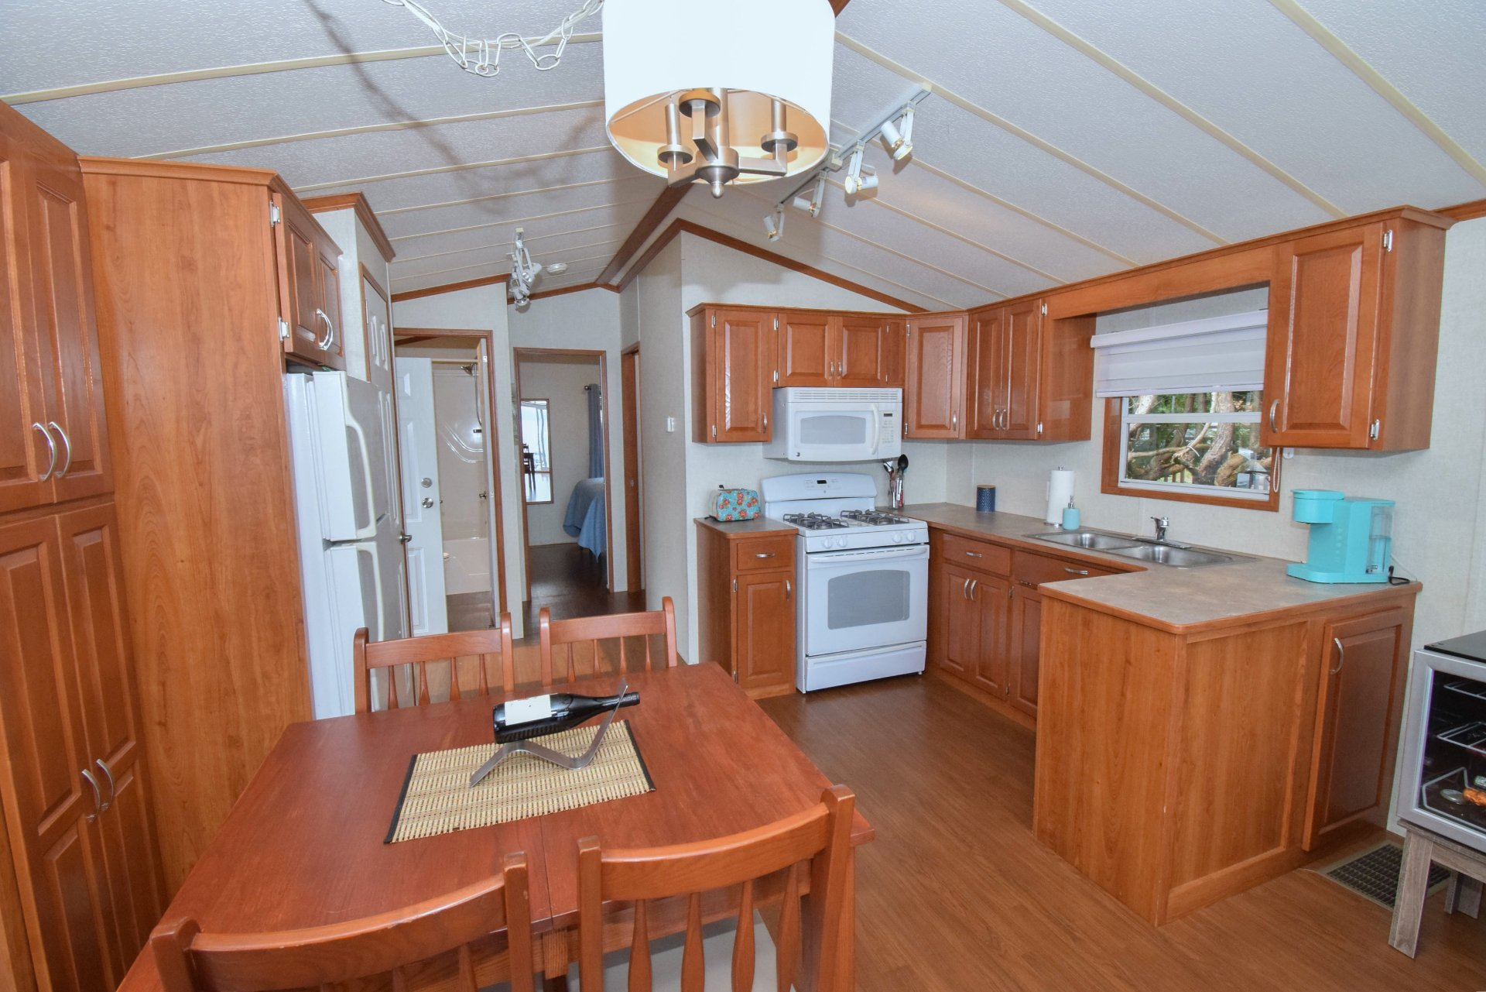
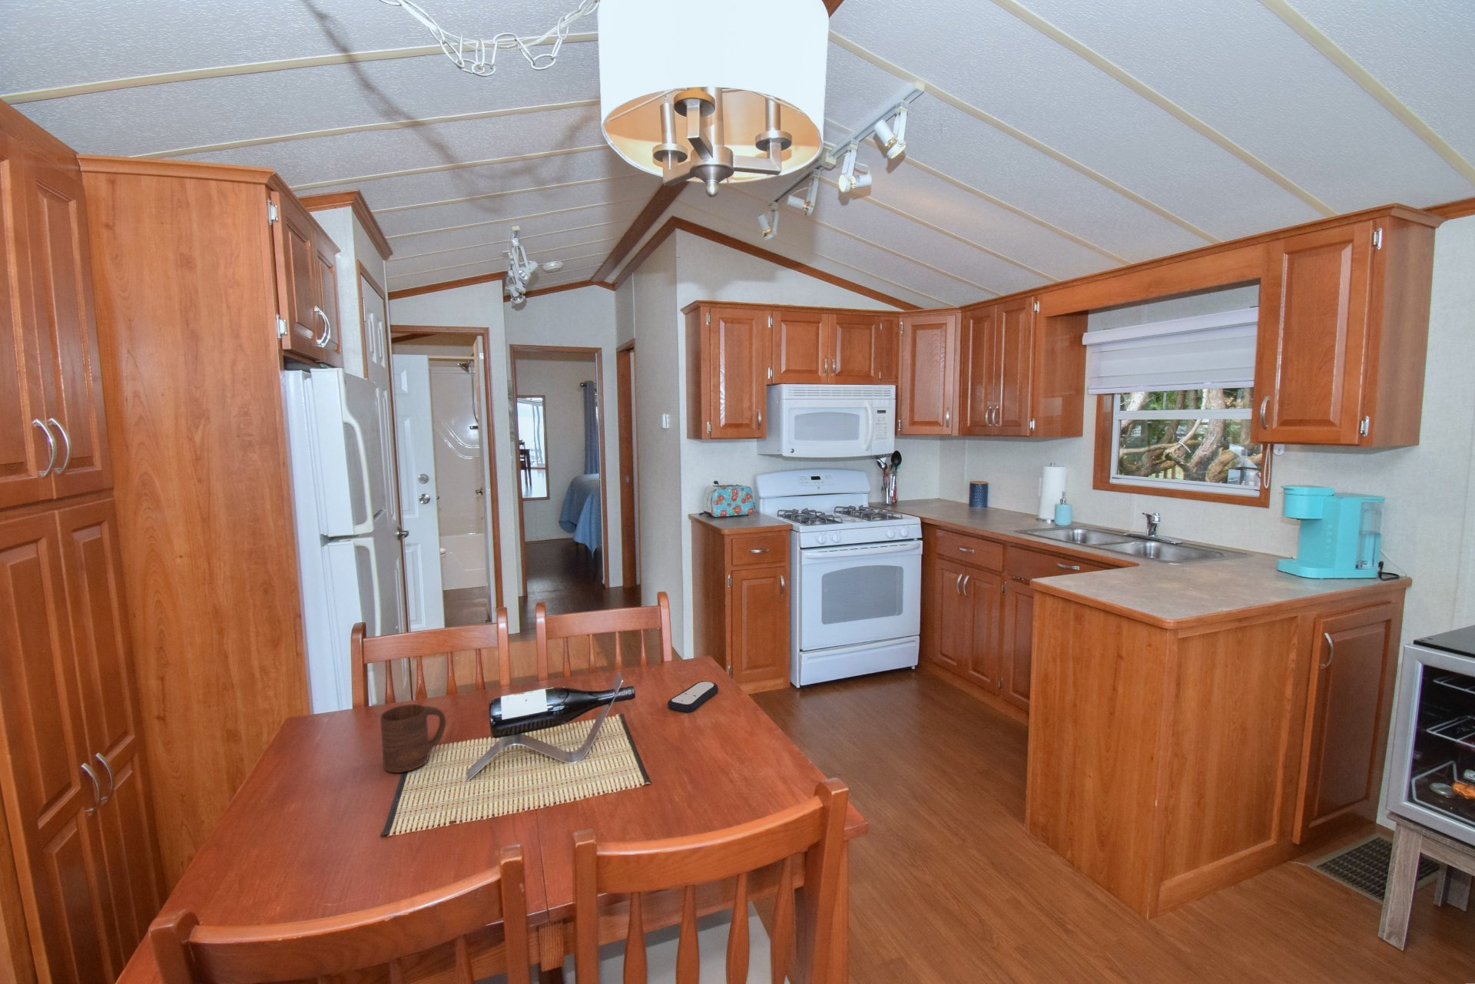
+ remote control (694, 695)
+ cup (411, 735)
